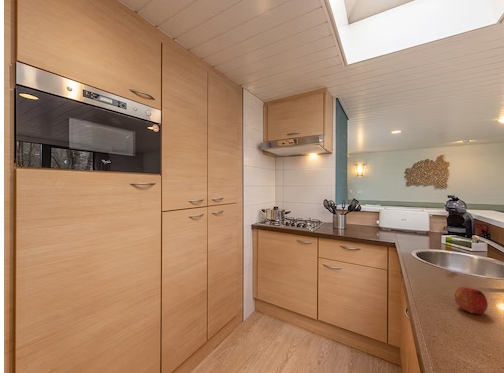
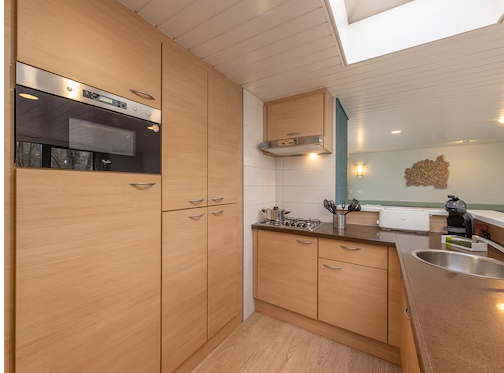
- fruit (470, 298)
